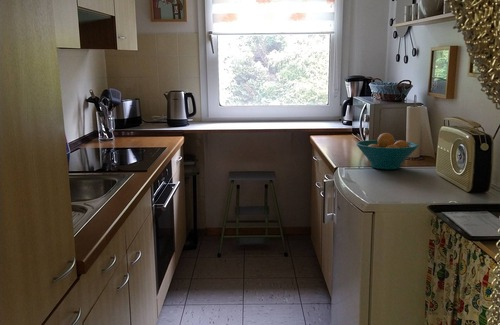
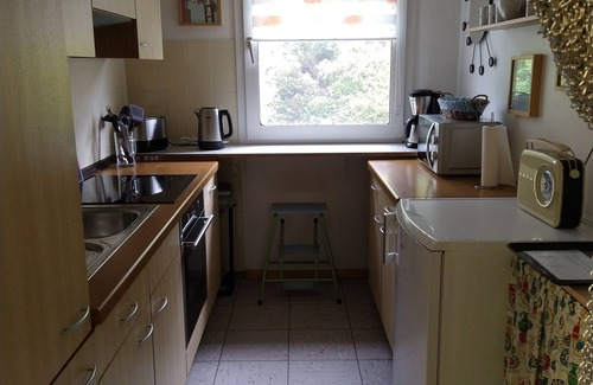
- fruit bowl (386, 150)
